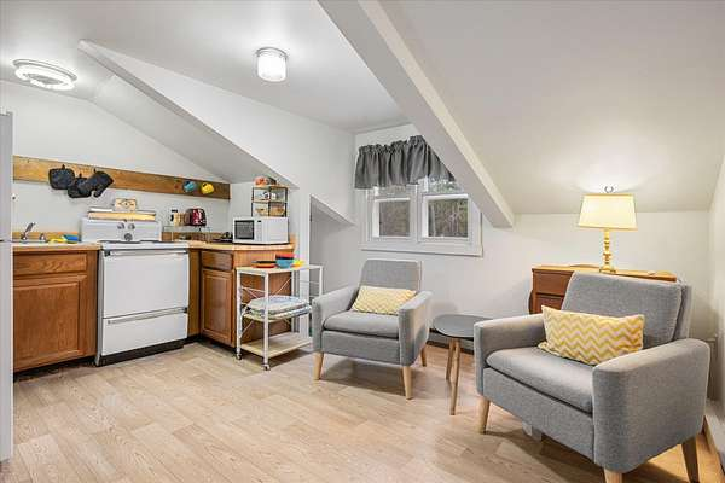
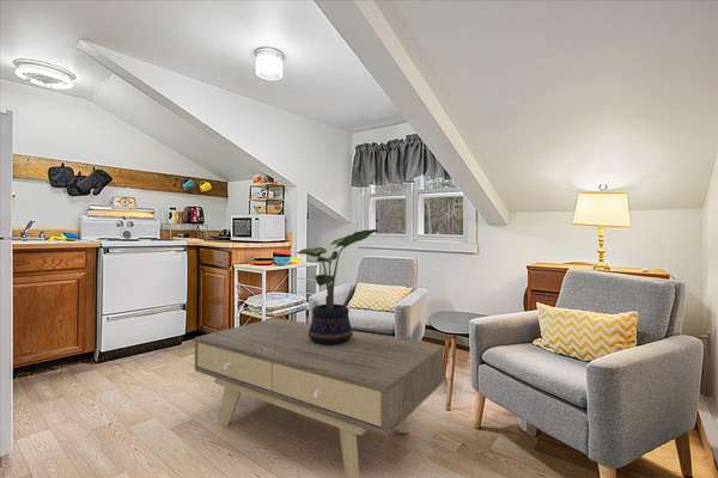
+ coffee table (311, 385)
+ potted plant (331, 284)
